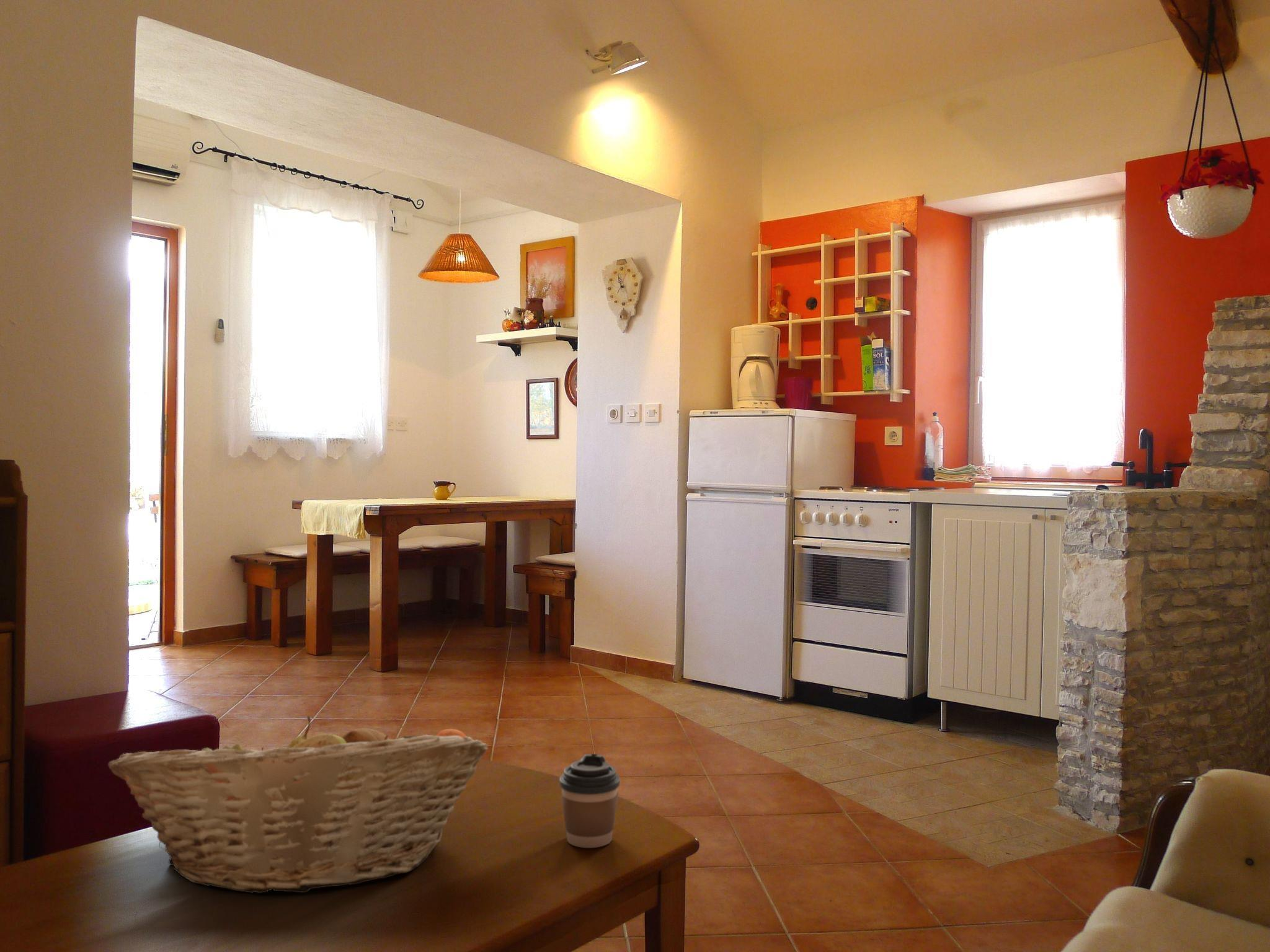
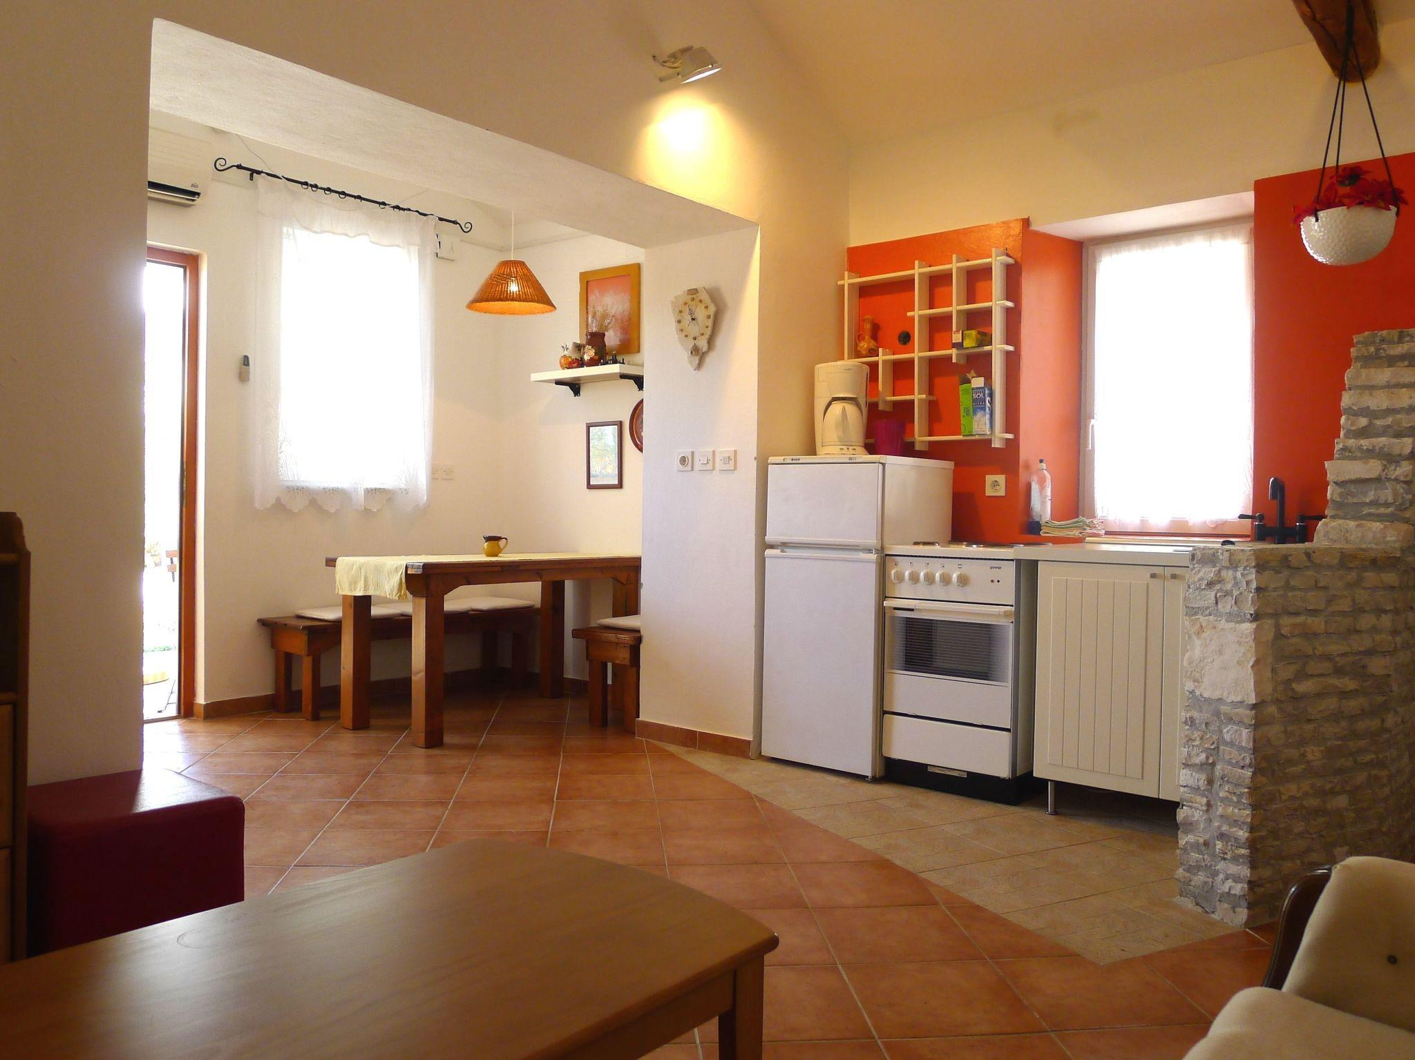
- fruit basket (307, 783)
- coffee cup (589, 799)
